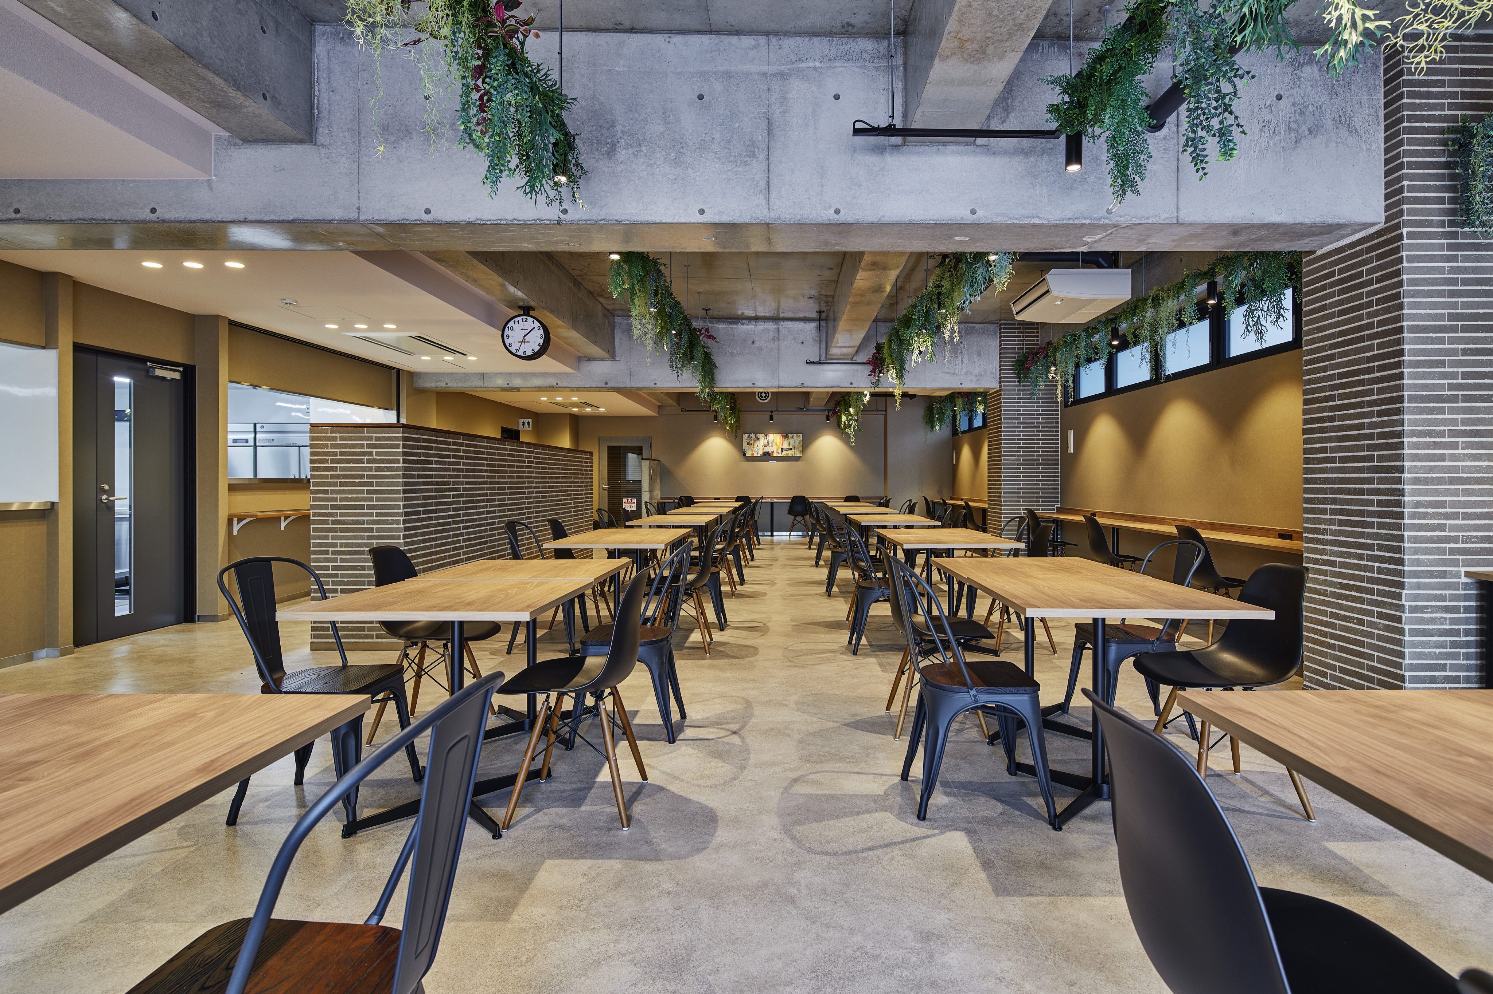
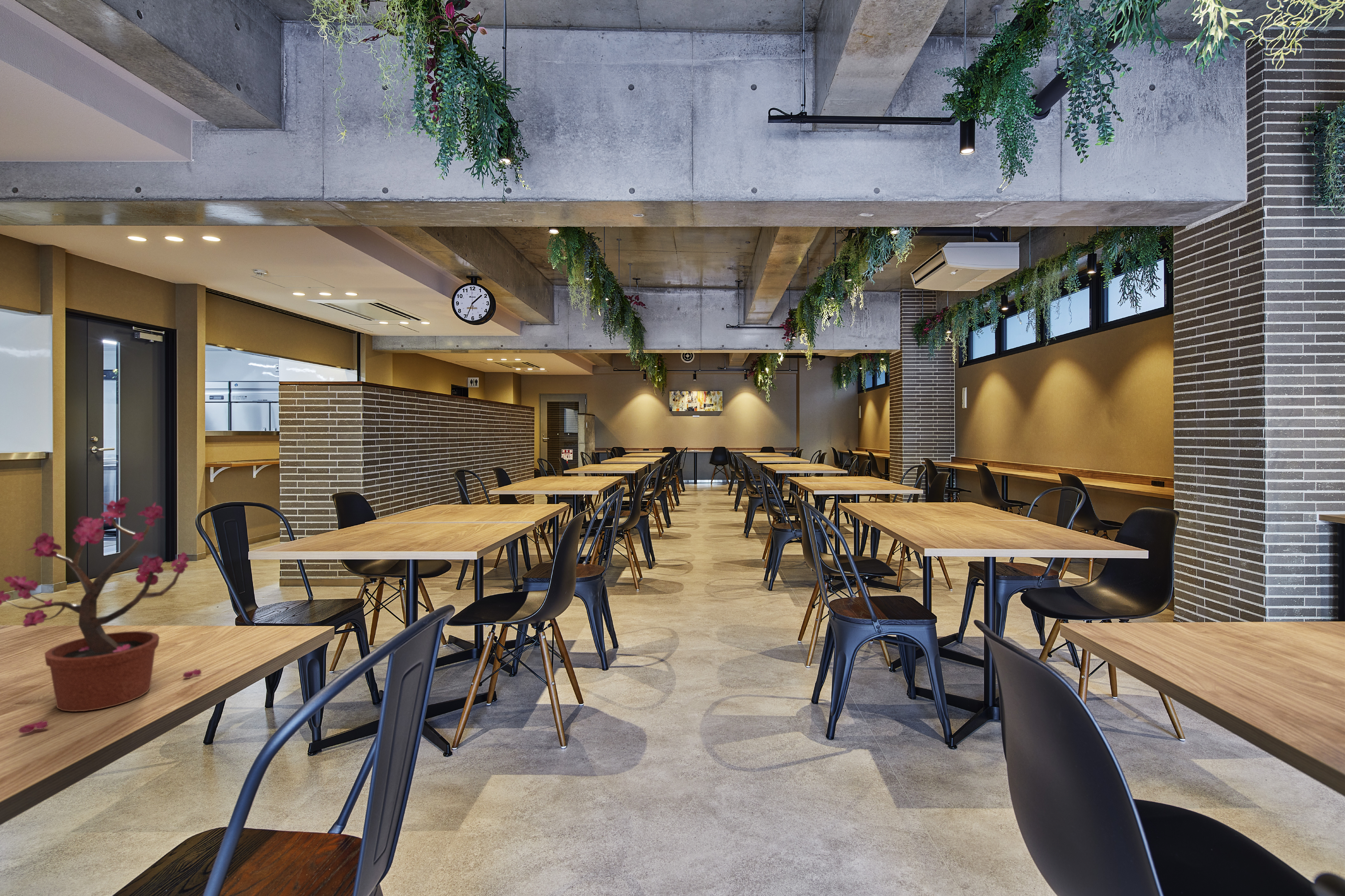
+ potted plant (97, 601)
